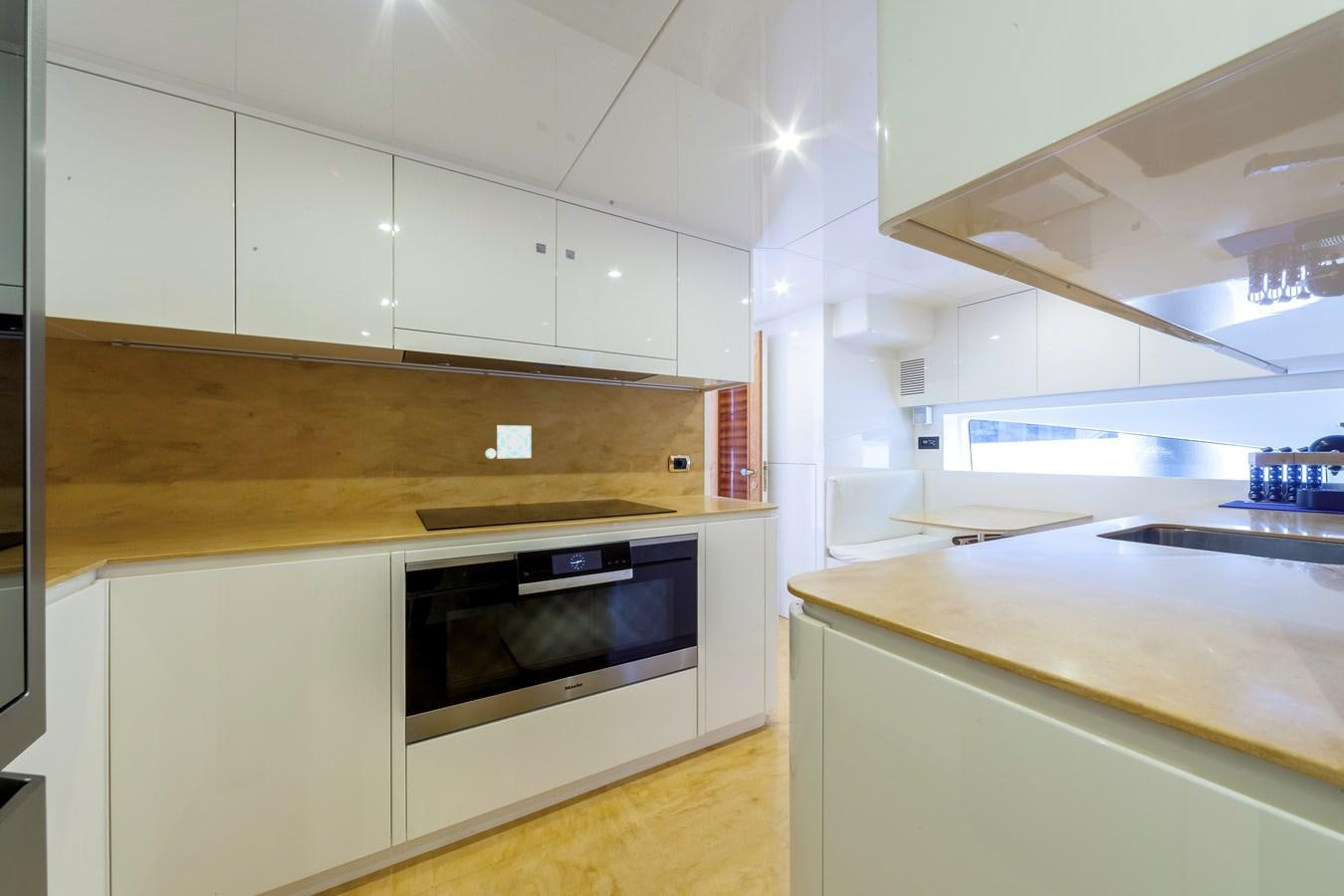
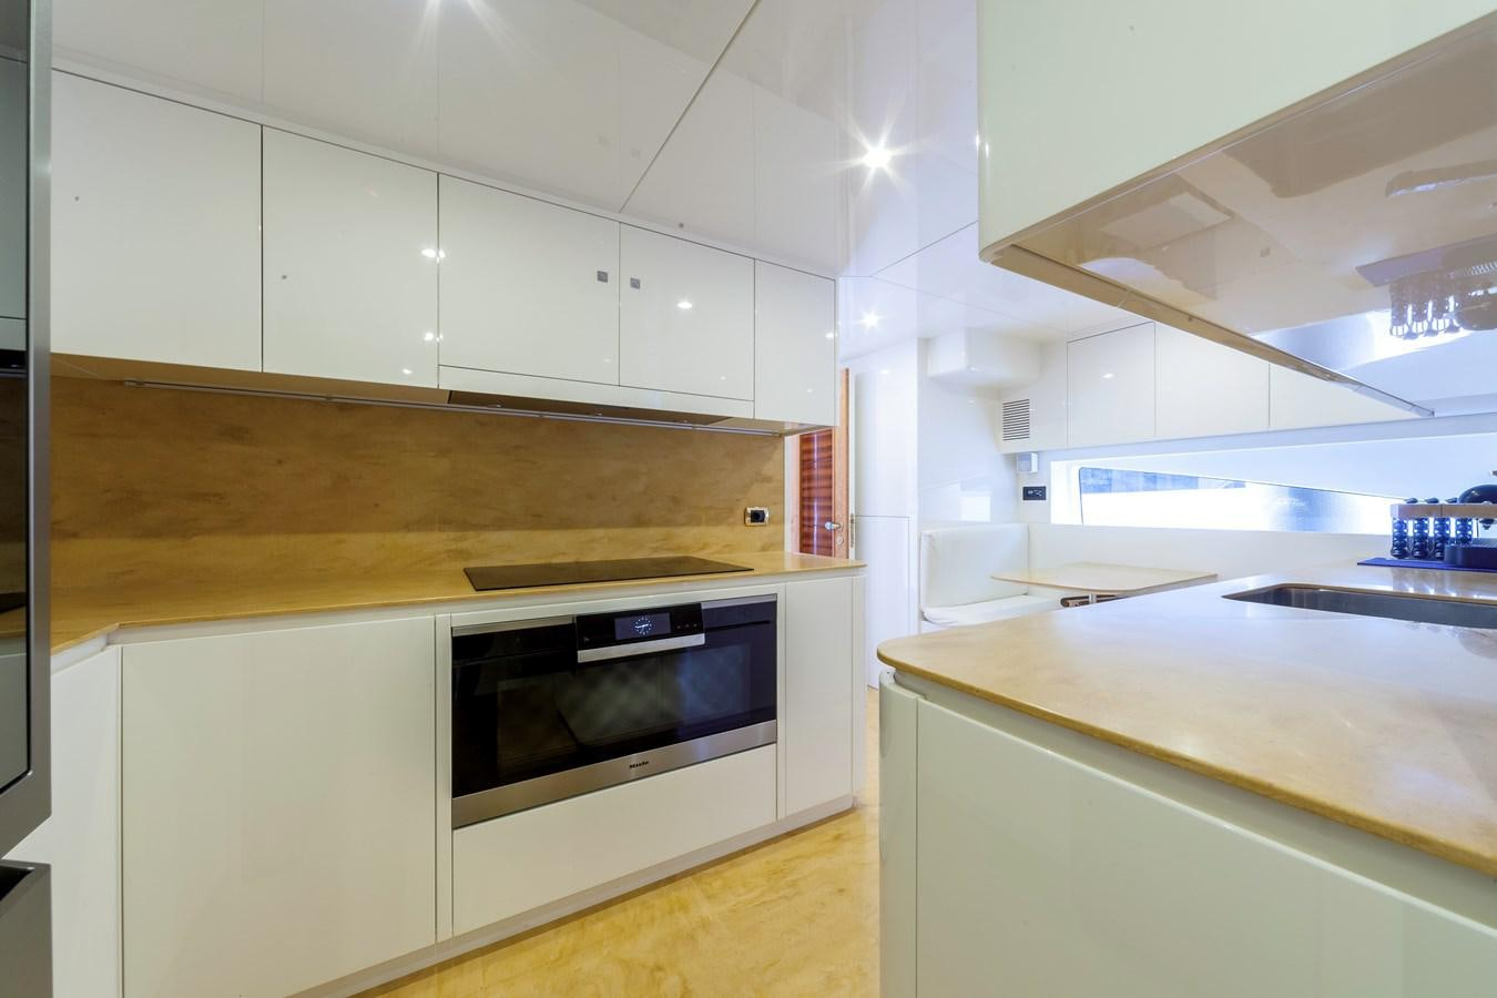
- decorative tile (508, 441)
